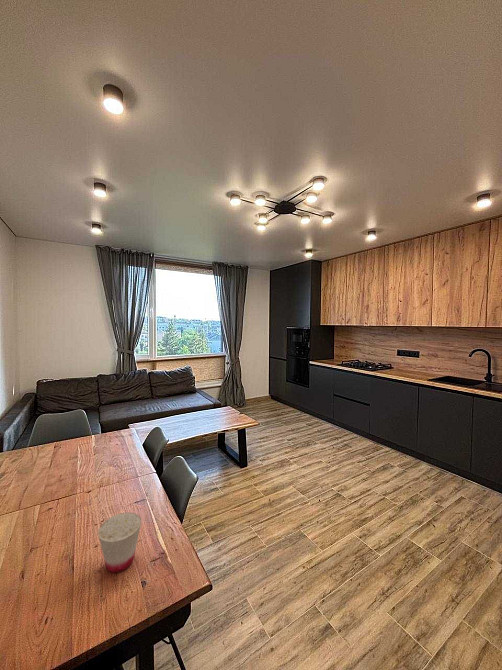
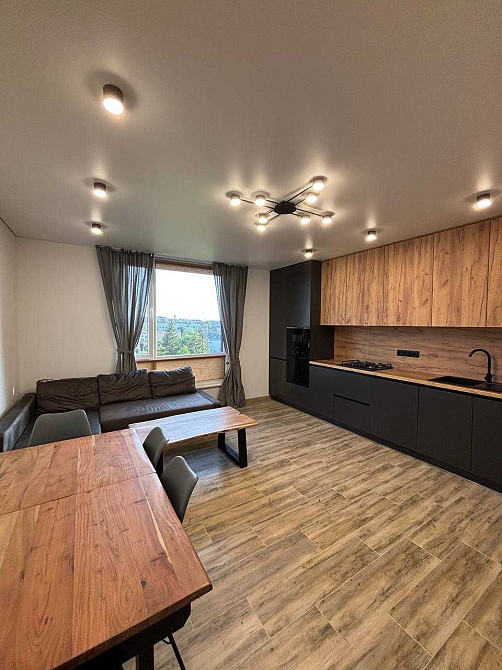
- cup (120, 544)
